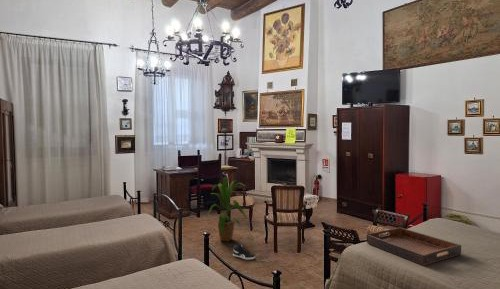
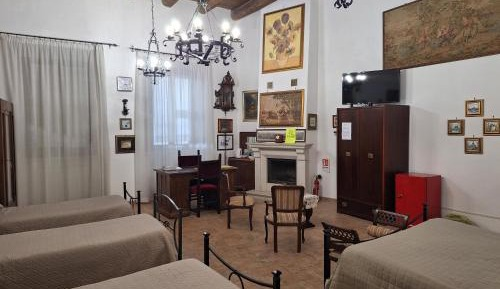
- sneaker (243, 250)
- serving tray (410, 243)
- house plant (229, 206)
